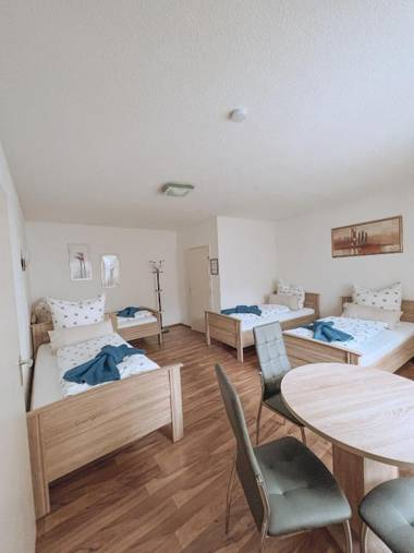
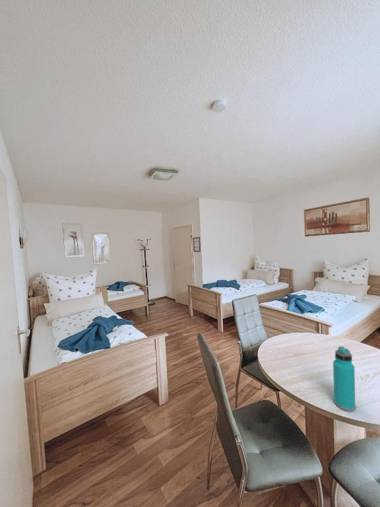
+ water bottle (343, 376)
